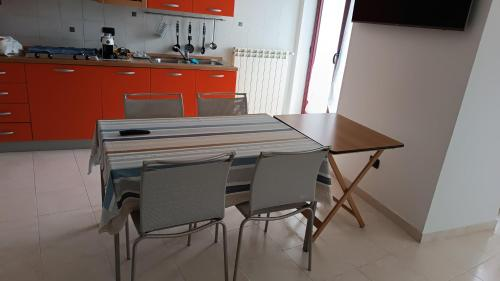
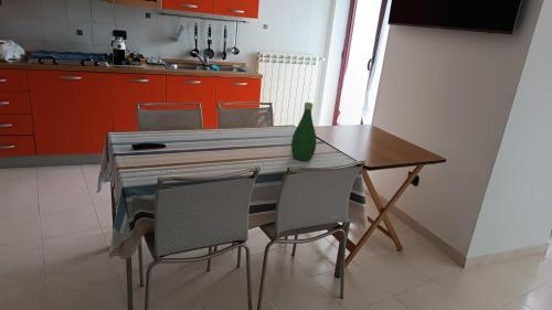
+ bottle (305, 130)
